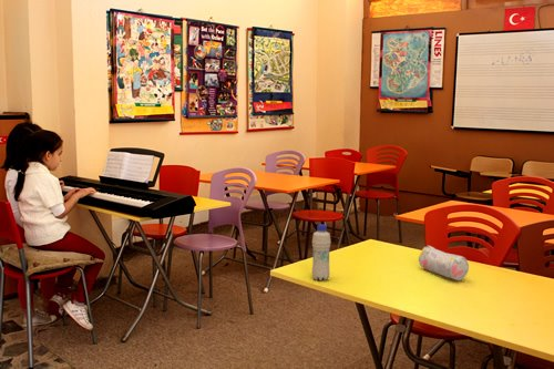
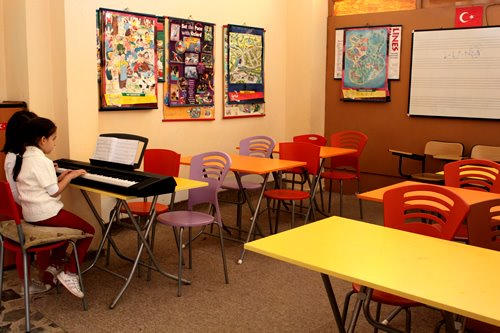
- bottle (320, 252)
- pencil case (443, 262)
